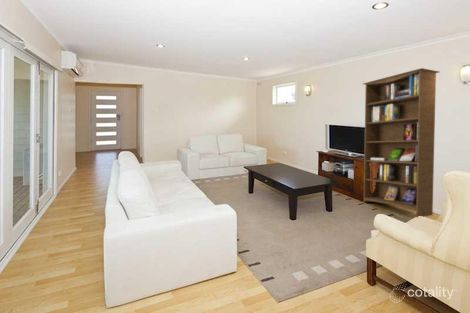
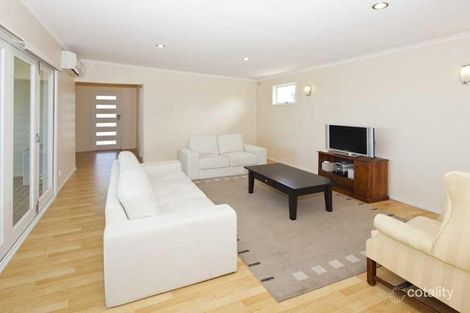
- bookcase (396, 144)
